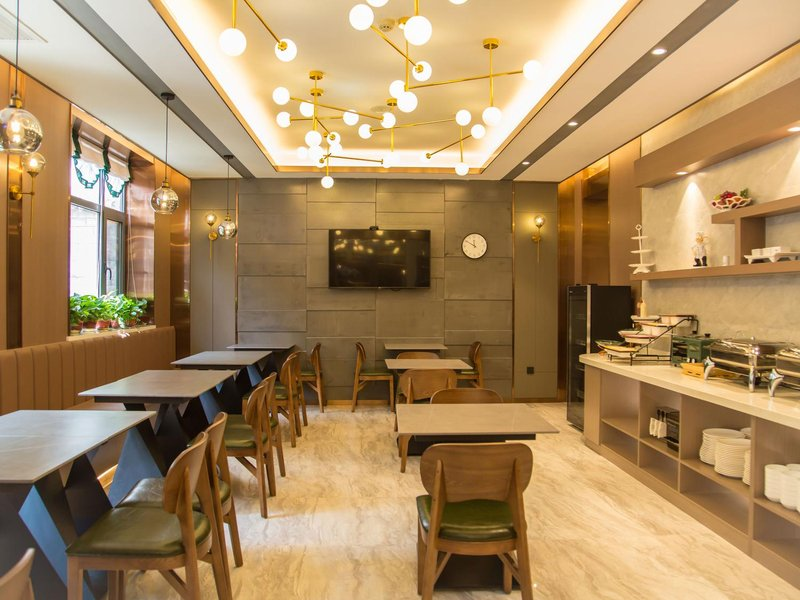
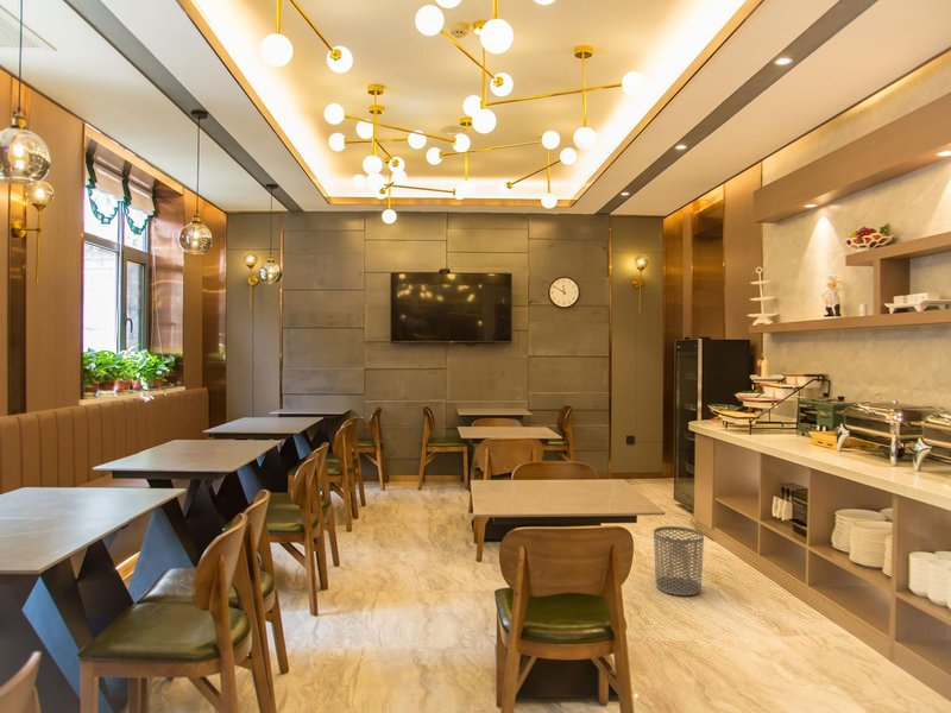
+ waste bin (678, 560)
